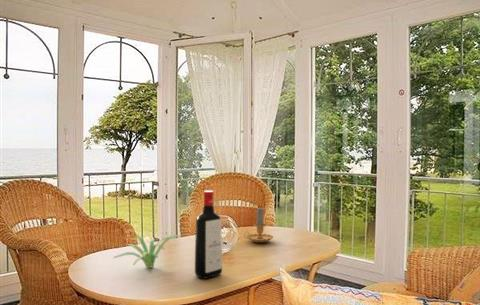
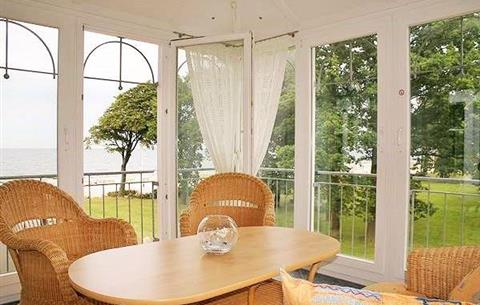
- plant (149, 250)
- liquor bottle (208, 233)
- candle (257, 224)
